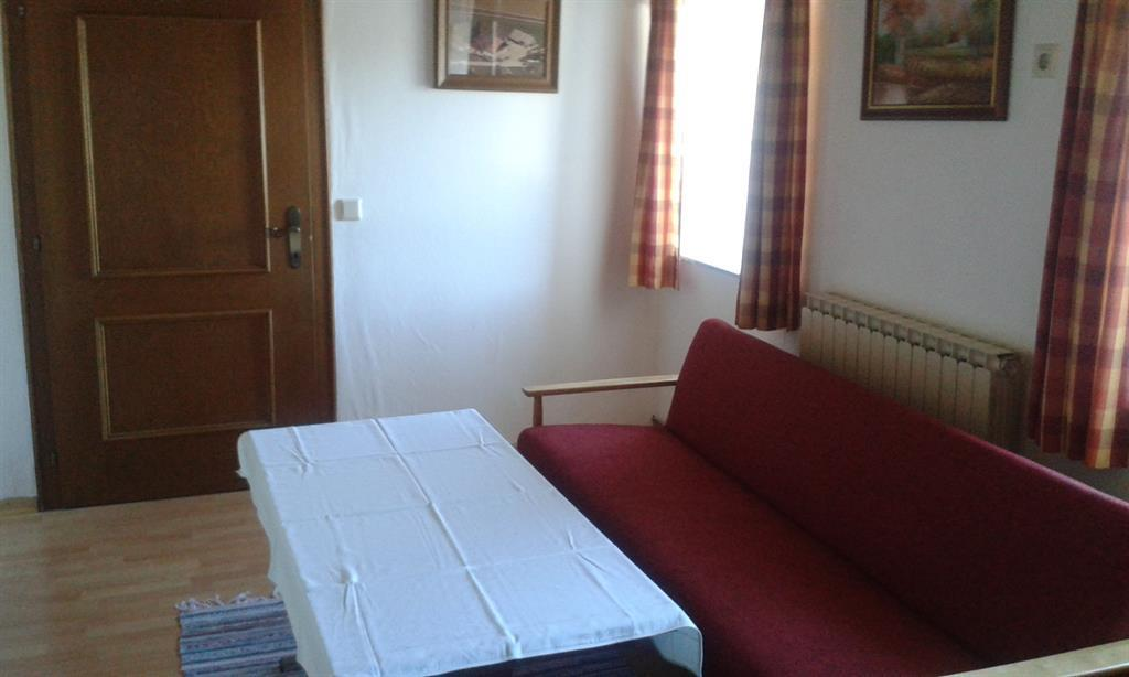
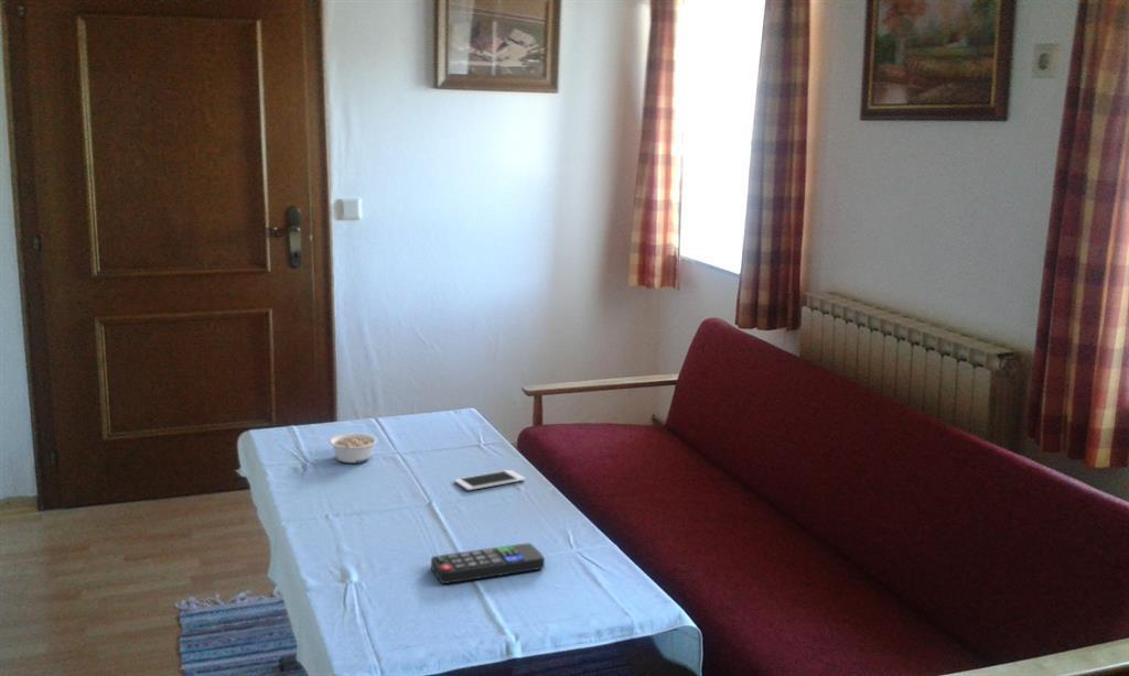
+ cell phone (490, 479)
+ remote control (487, 561)
+ legume (354, 447)
